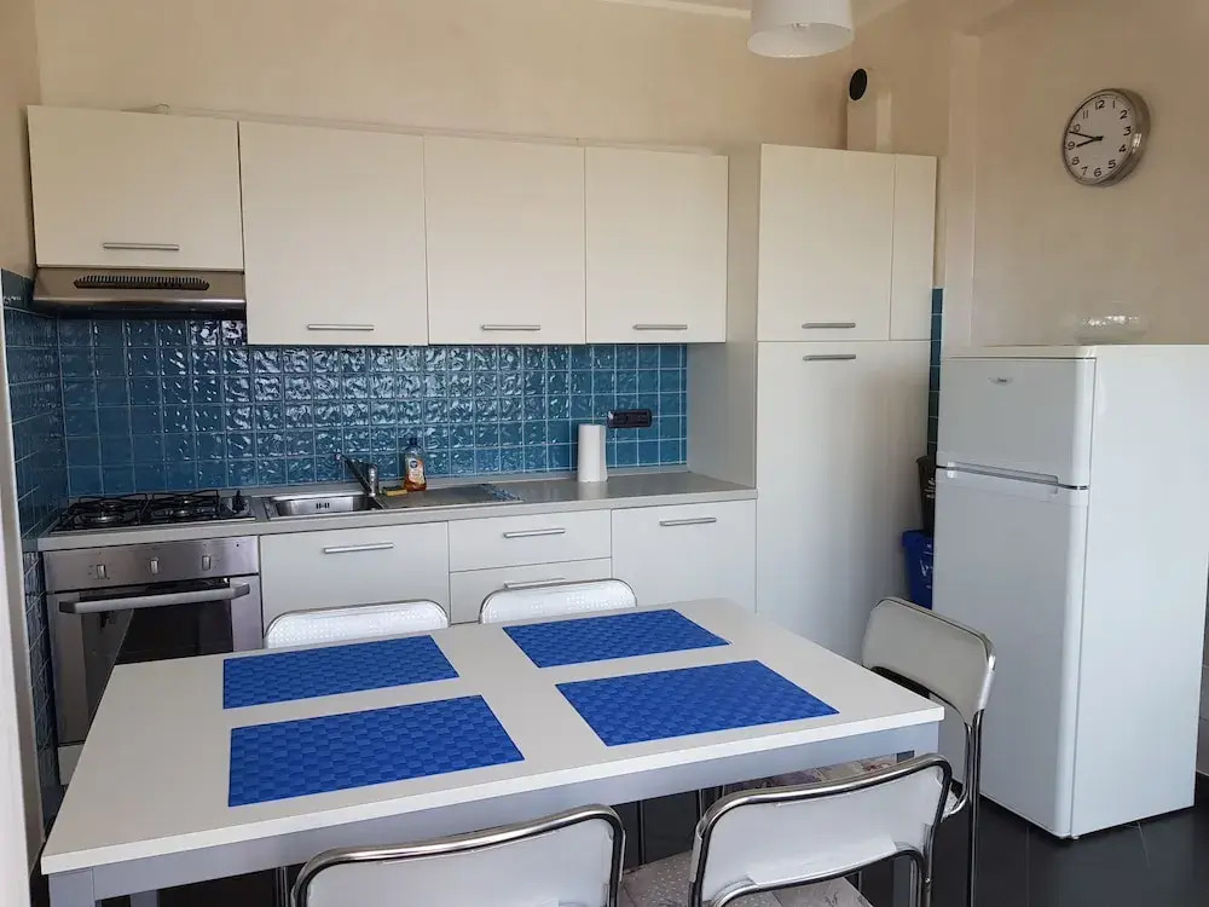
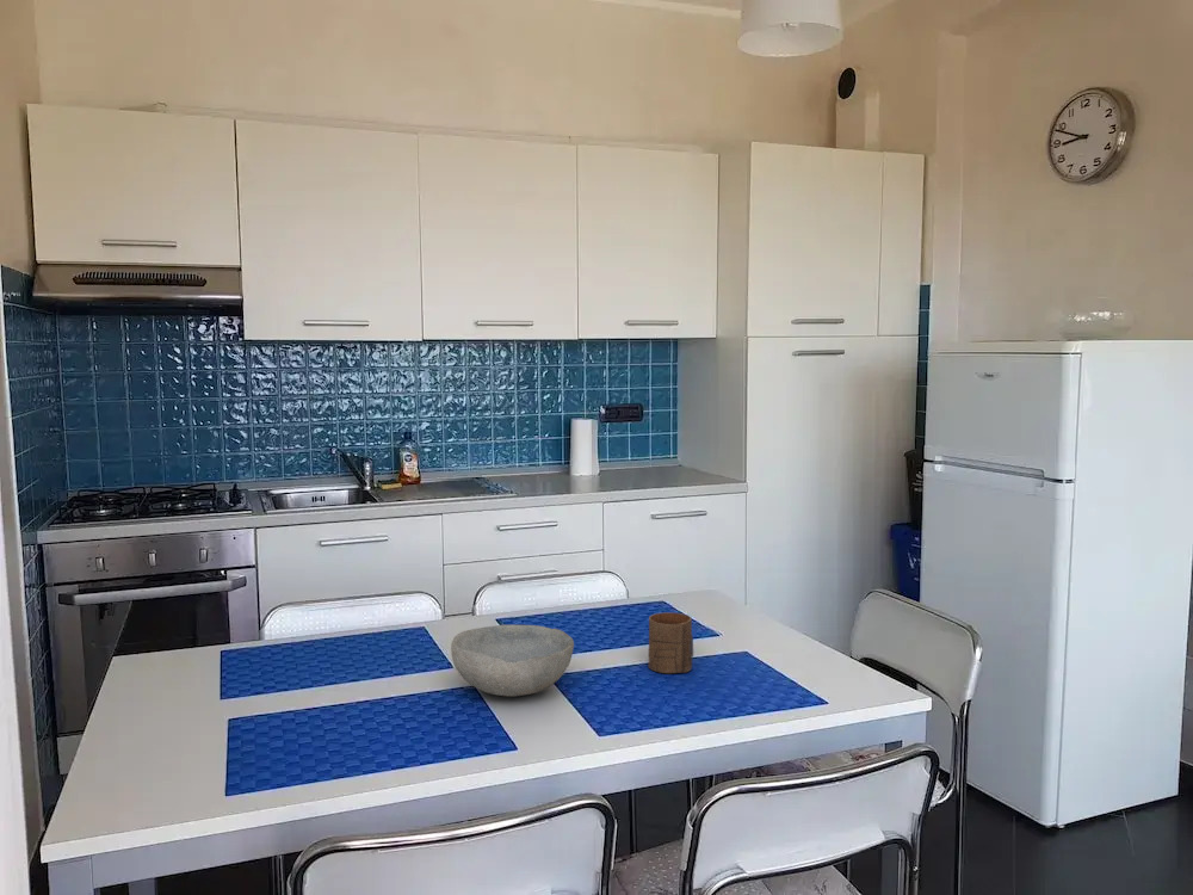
+ cup (670, 642)
+ bowl (513, 663)
